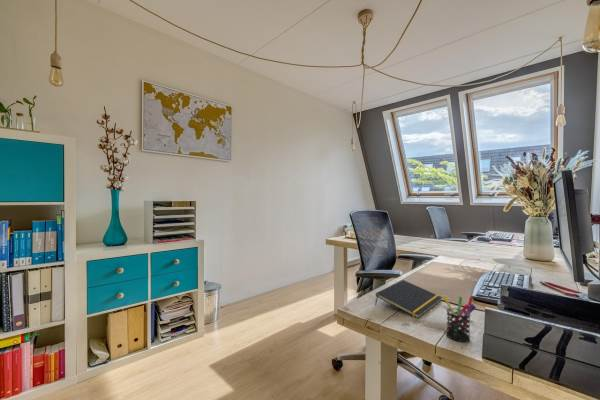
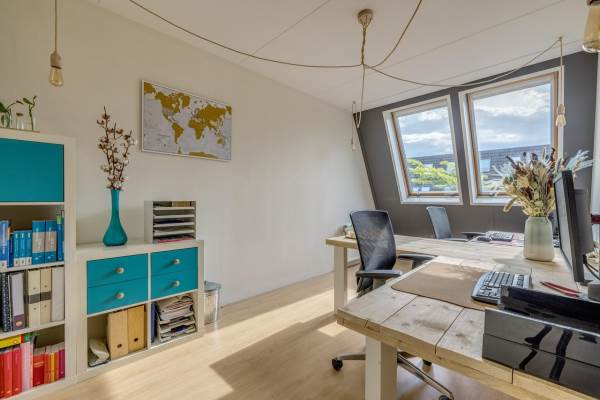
- pen holder (460, 314)
- notepad (409, 296)
